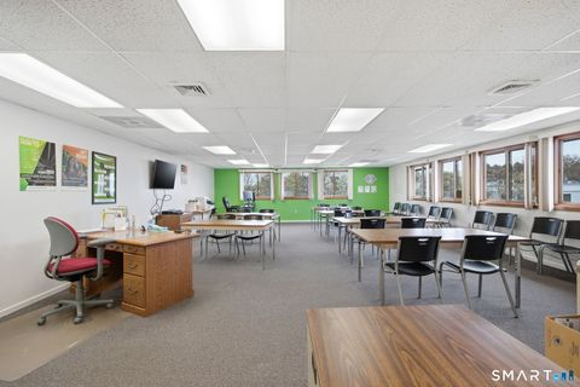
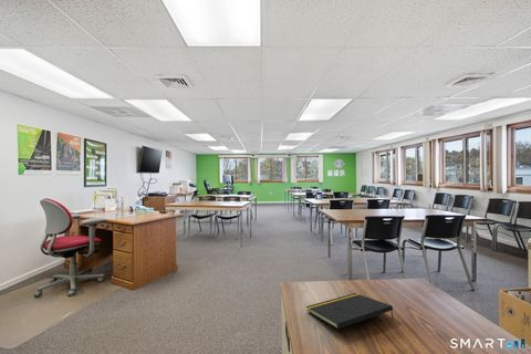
+ notepad (347, 308)
